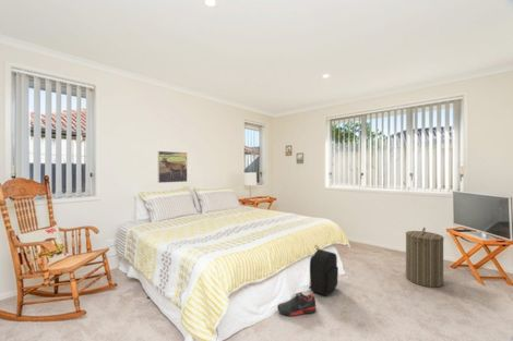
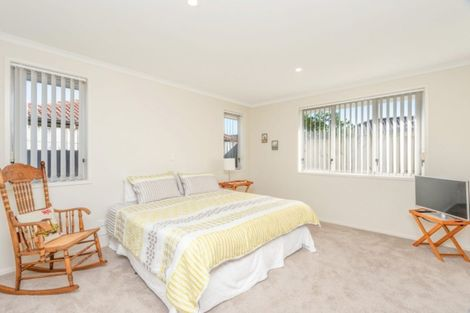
- backpack (323, 268)
- shoe (296, 302)
- laundry hamper (423, 253)
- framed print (172, 167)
